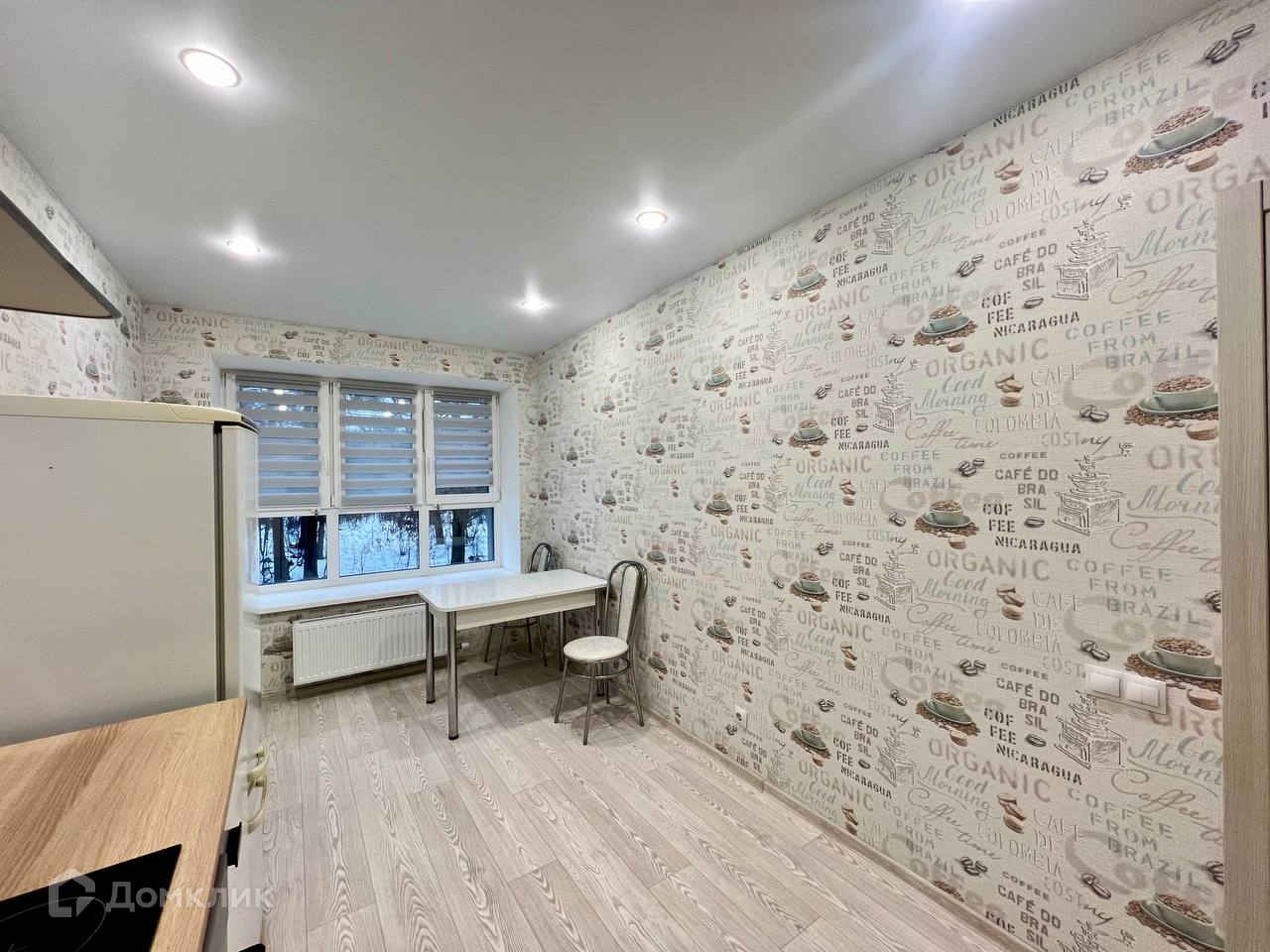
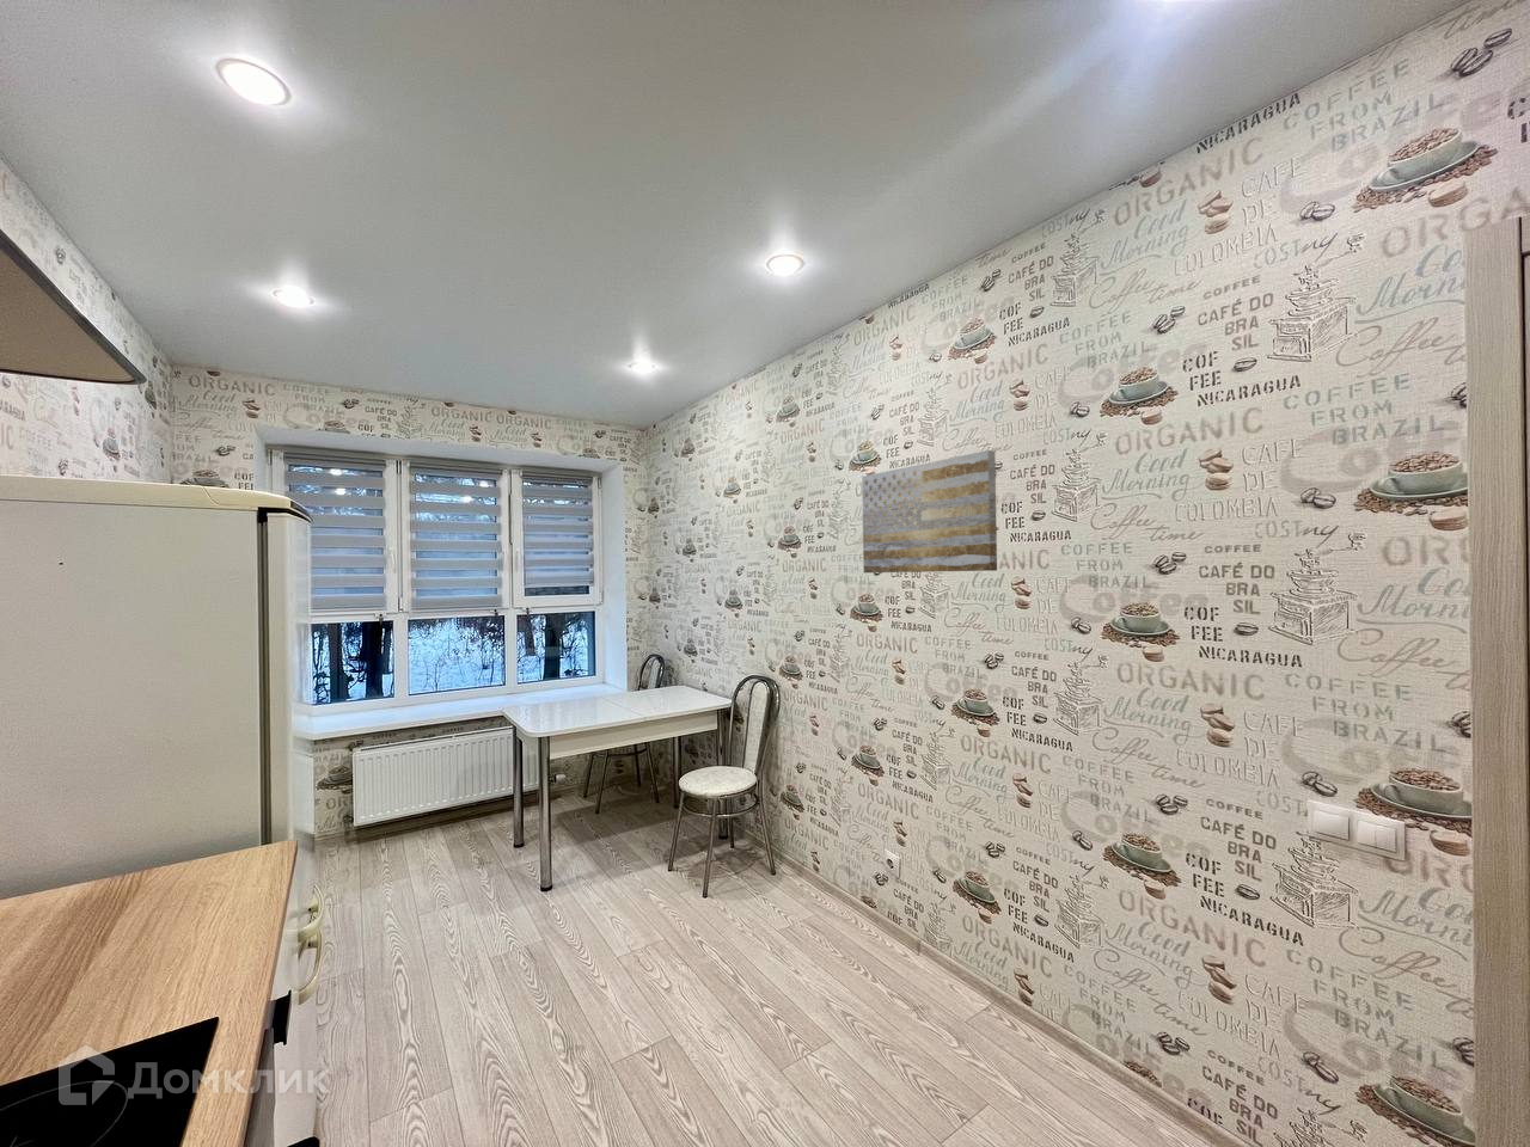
+ wall art (922, 518)
